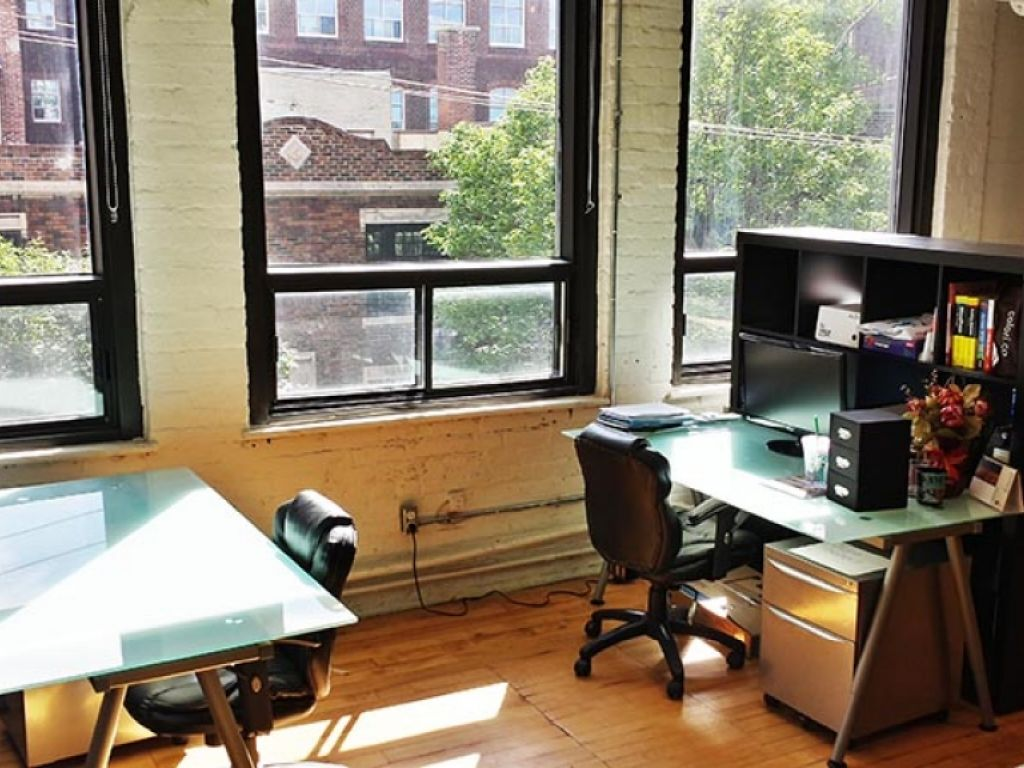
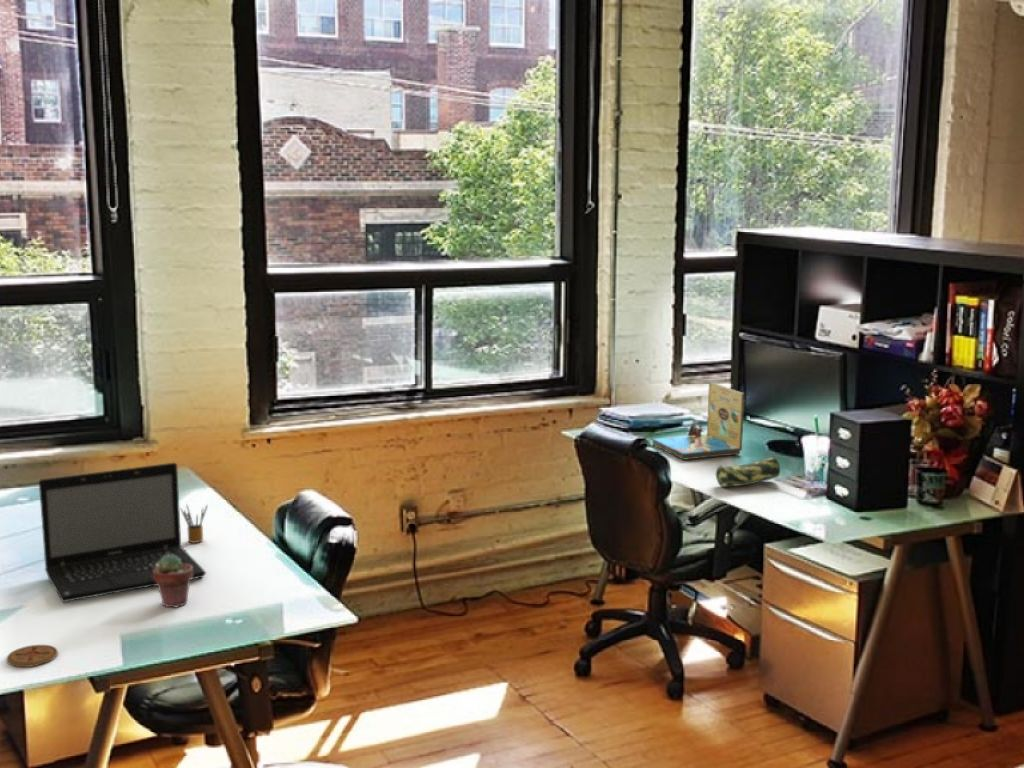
+ laptop (122, 529)
+ pencil box (196, 522)
+ potted succulent (173, 578)
+ coaster (32, 655)
+ pencil case (746, 472)
+ book (695, 421)
